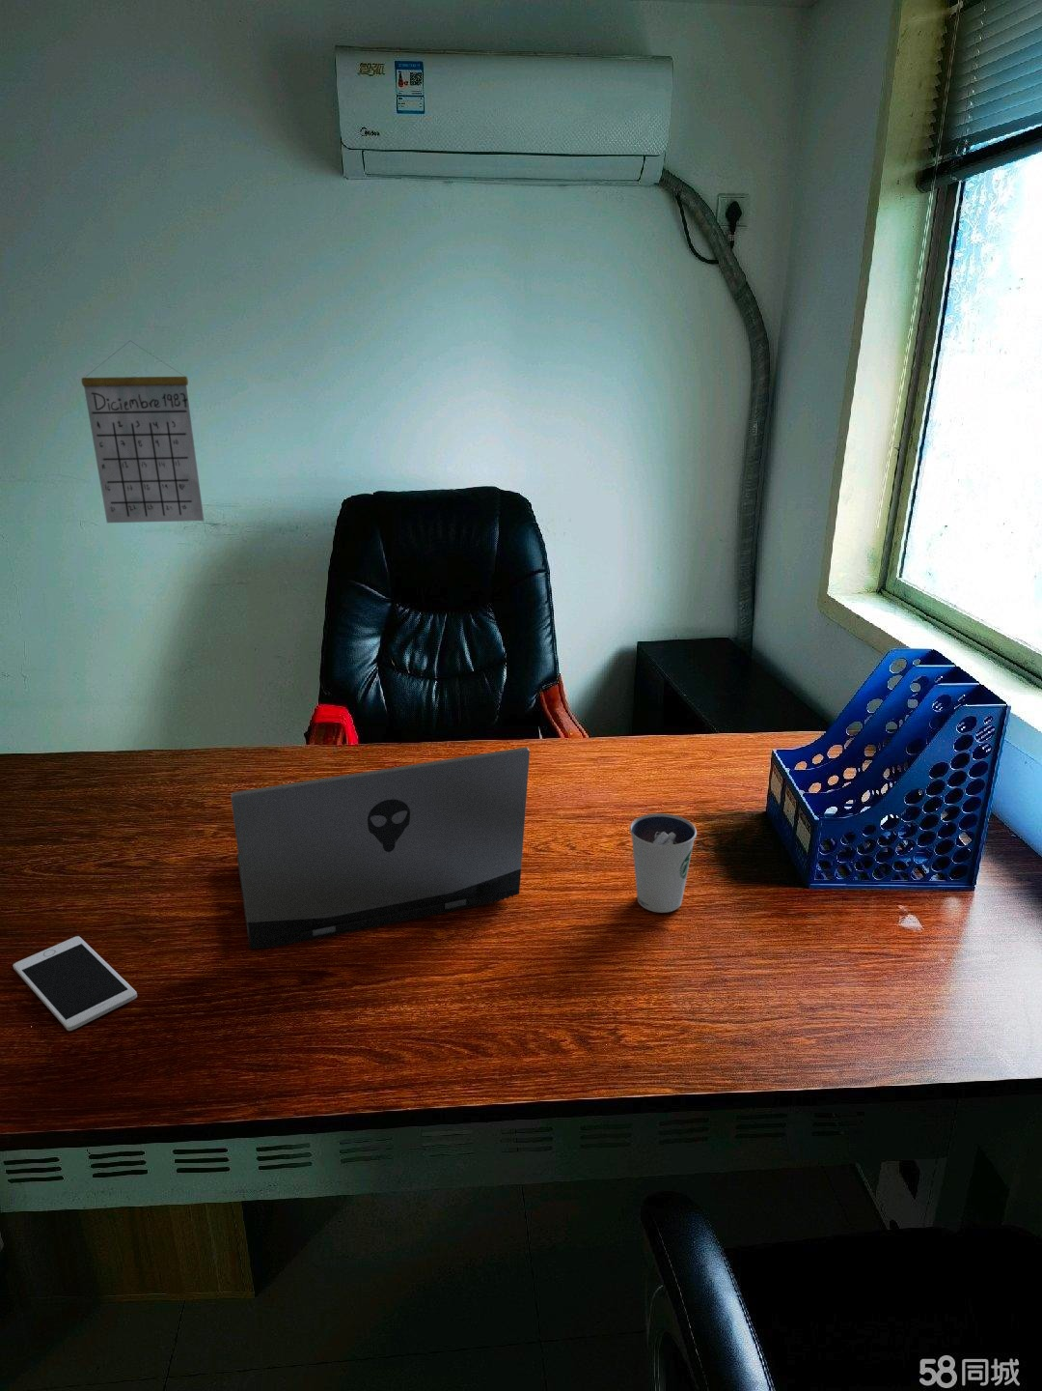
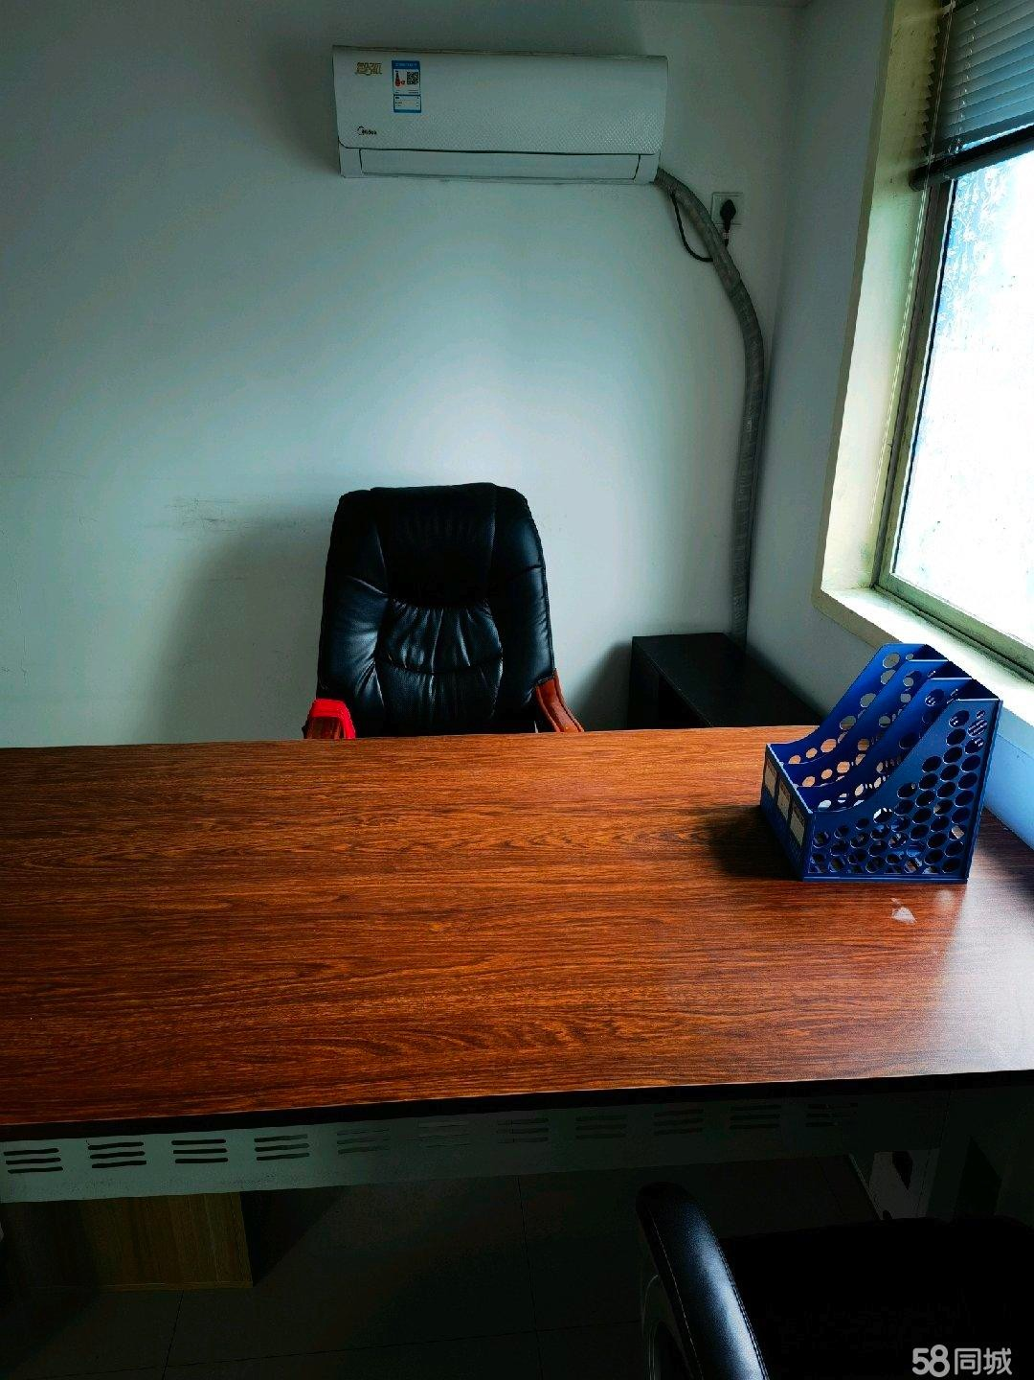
- dixie cup (661, 865)
- calendar (142, 434)
- laptop (371, 811)
- cell phone (73, 979)
